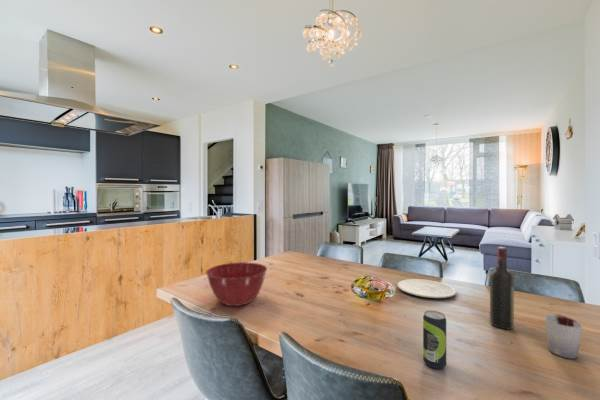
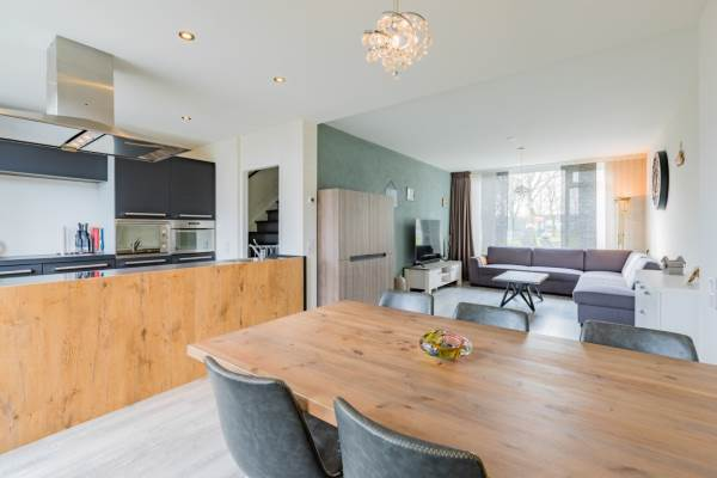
- wine bottle (501, 286)
- cup (559, 334)
- mixing bowl (237, 285)
- plate (425, 288)
- beverage can (434, 339)
